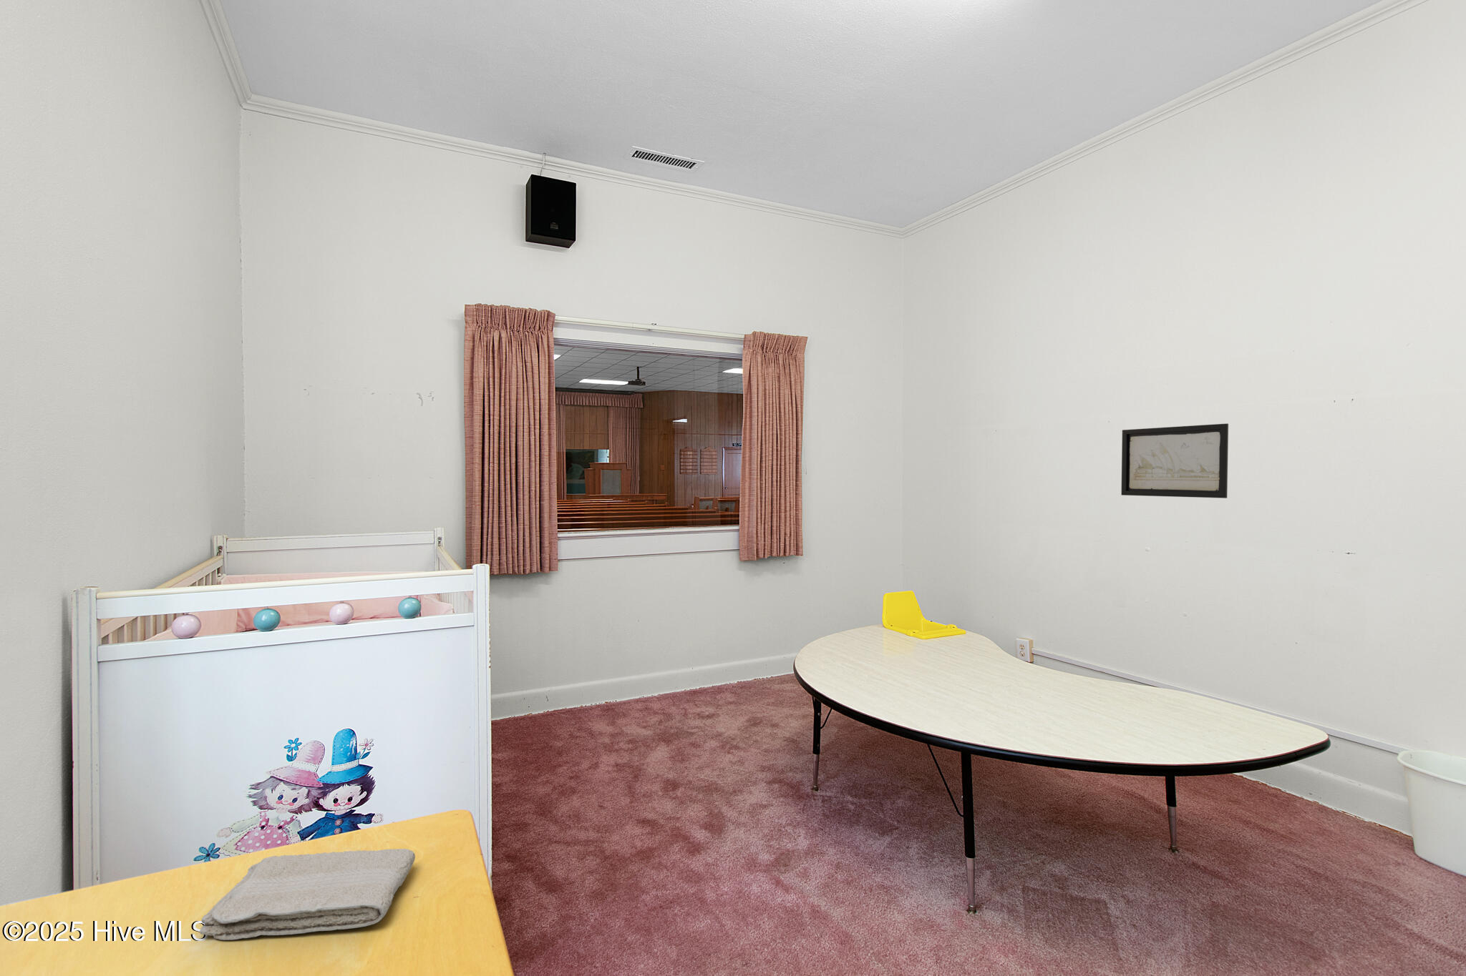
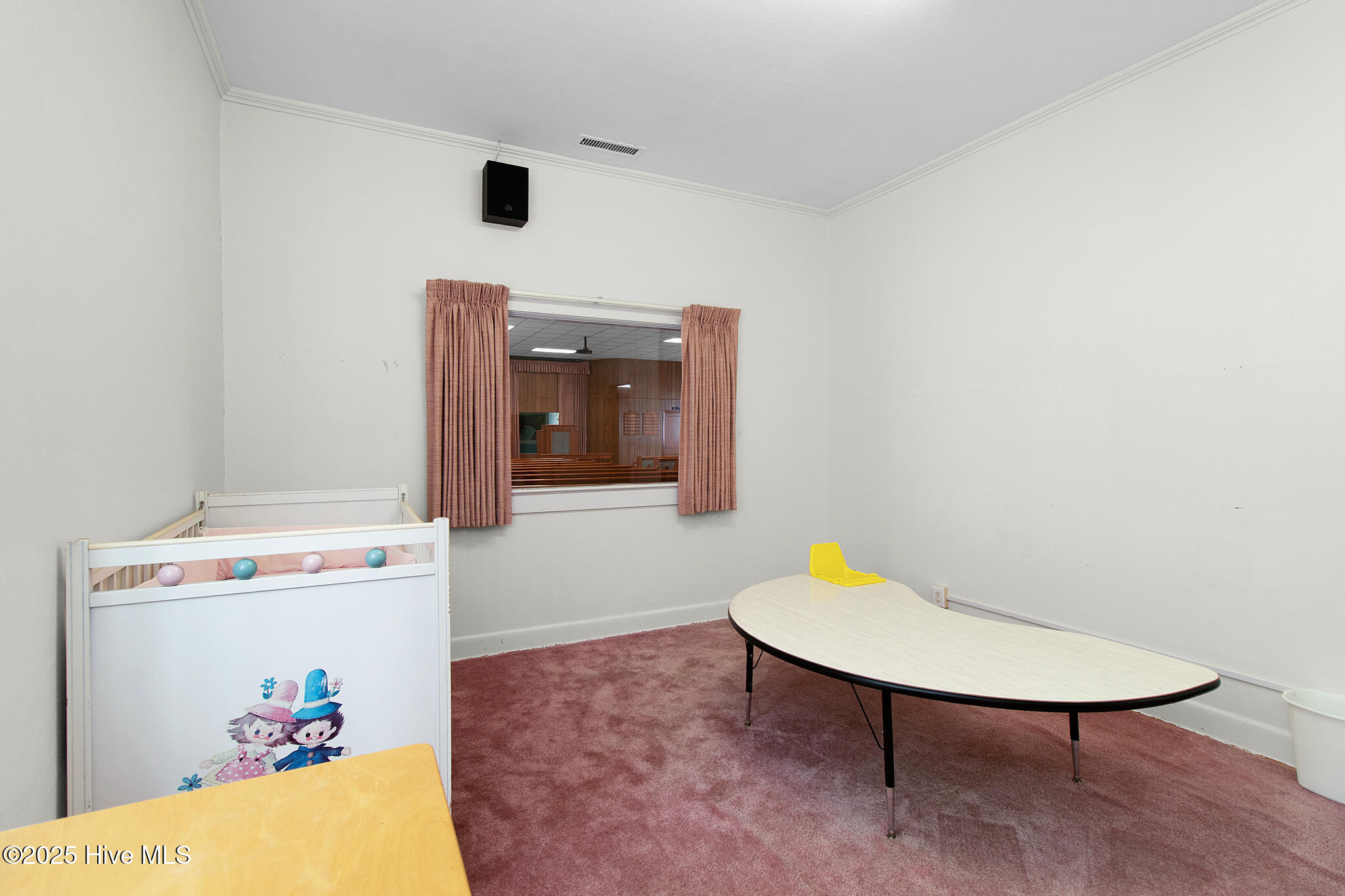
- wall art (1171, 461)
- washcloth (316, 888)
